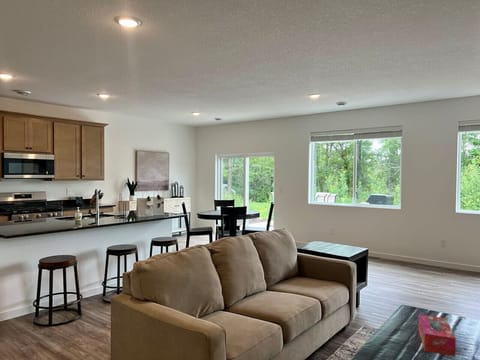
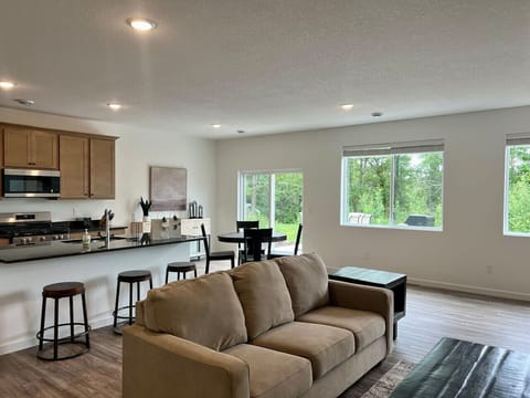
- tissue box (435, 333)
